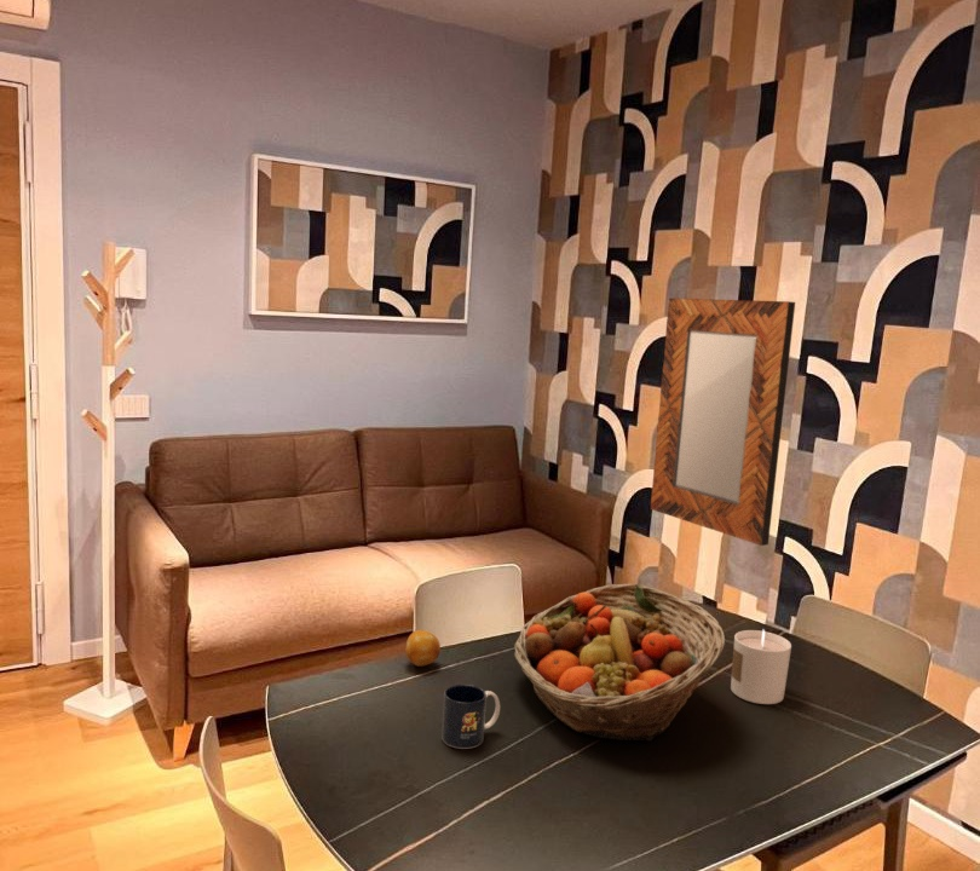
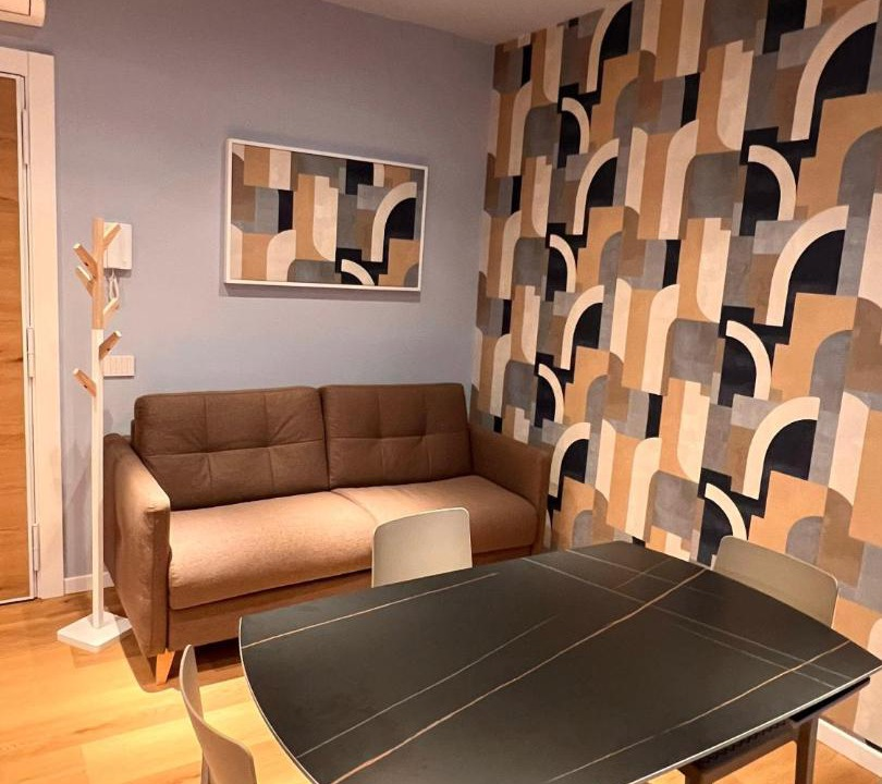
- mug (472, 714)
- home mirror (715, 415)
- fruit (422, 648)
- candle (760, 661)
- fruit basket (613, 654)
